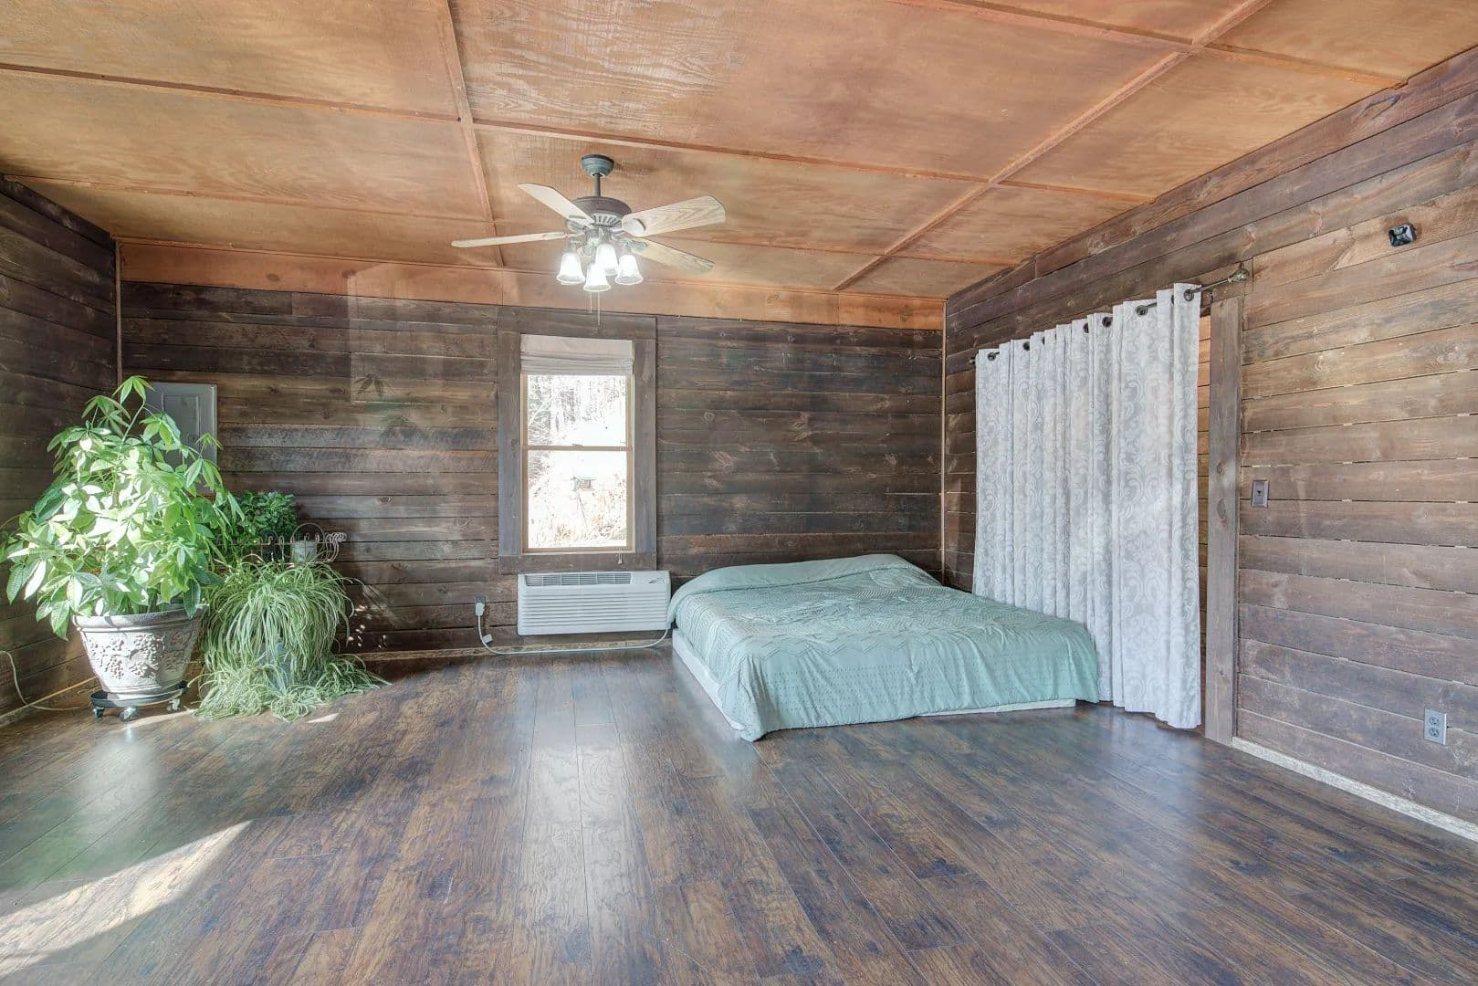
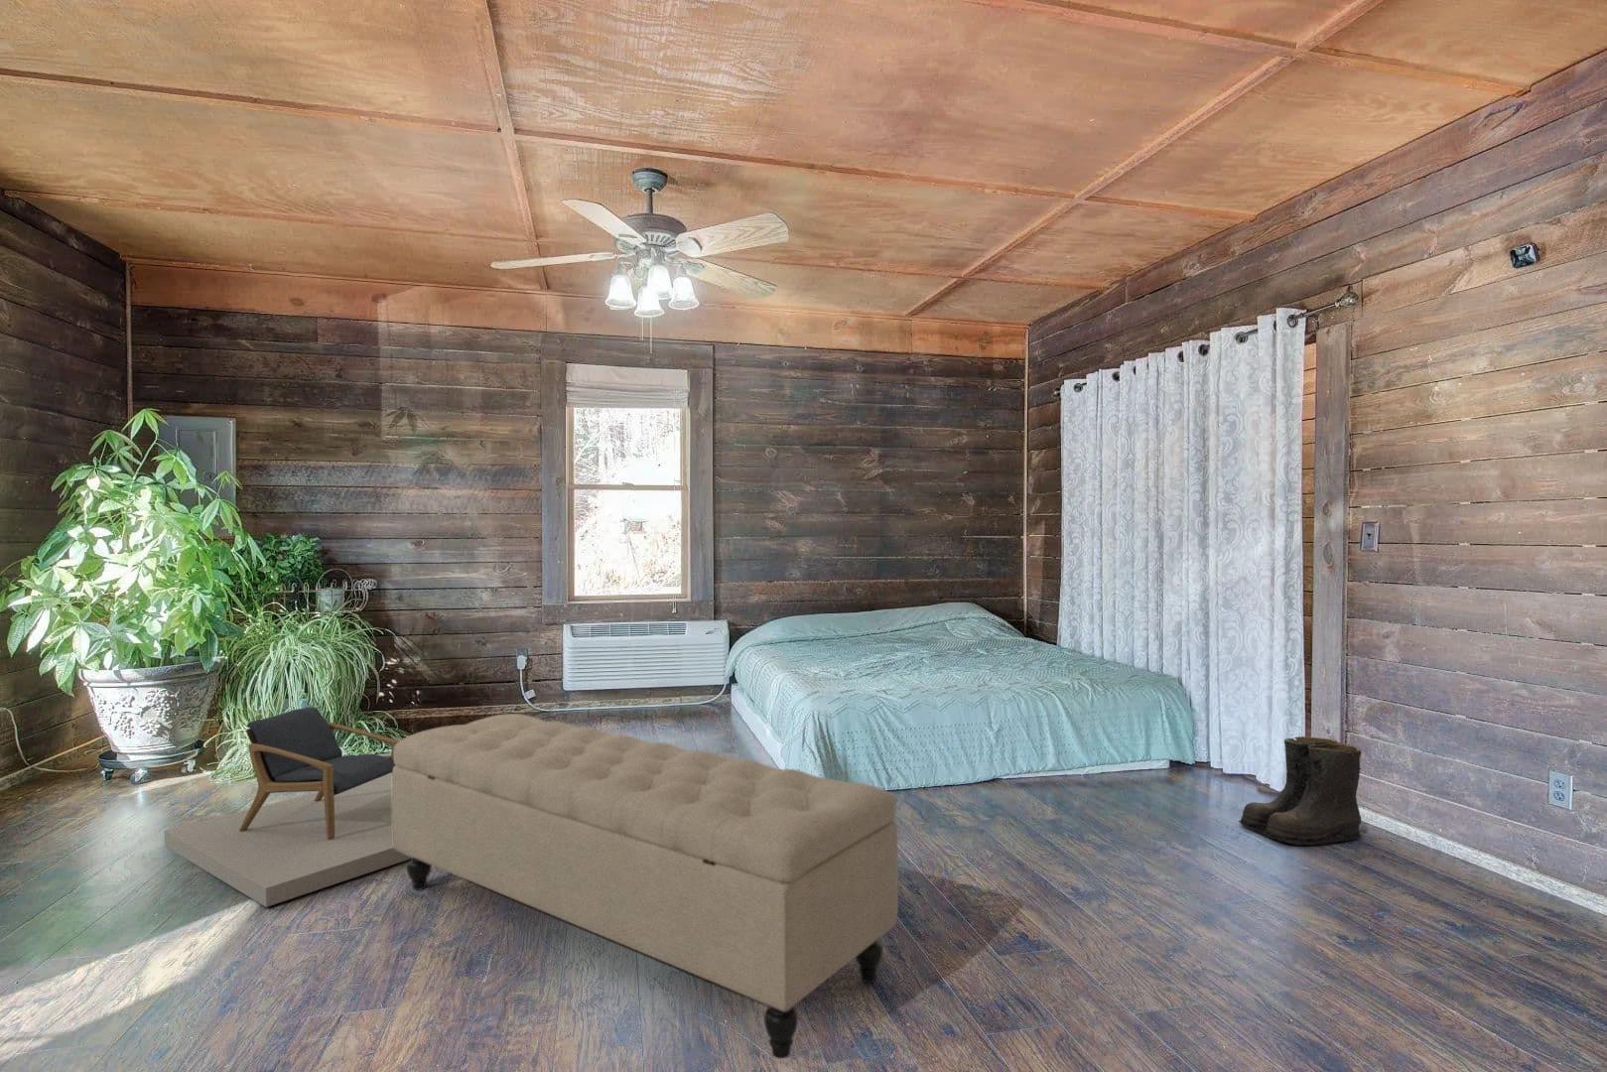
+ boots (1301, 786)
+ armchair (351, 773)
+ bench (617, 841)
